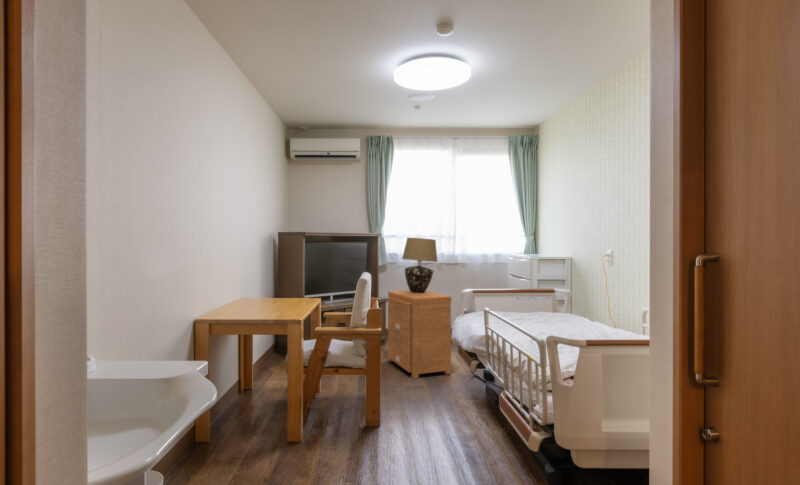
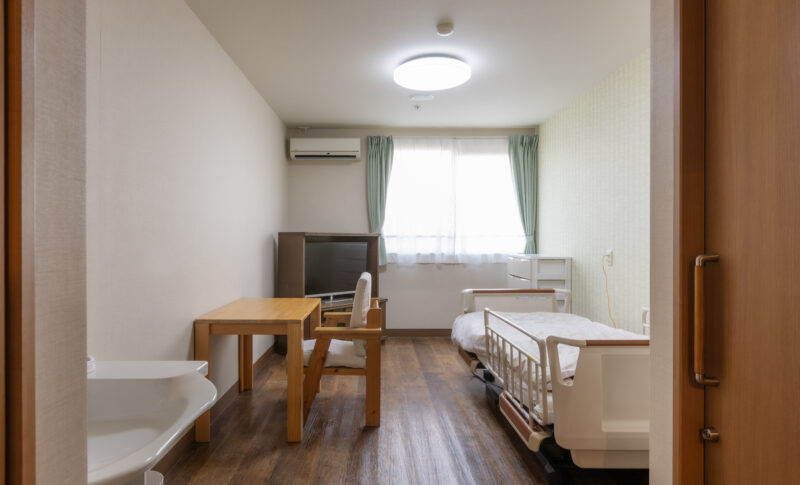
- nightstand (415, 330)
- table lamp (417, 265)
